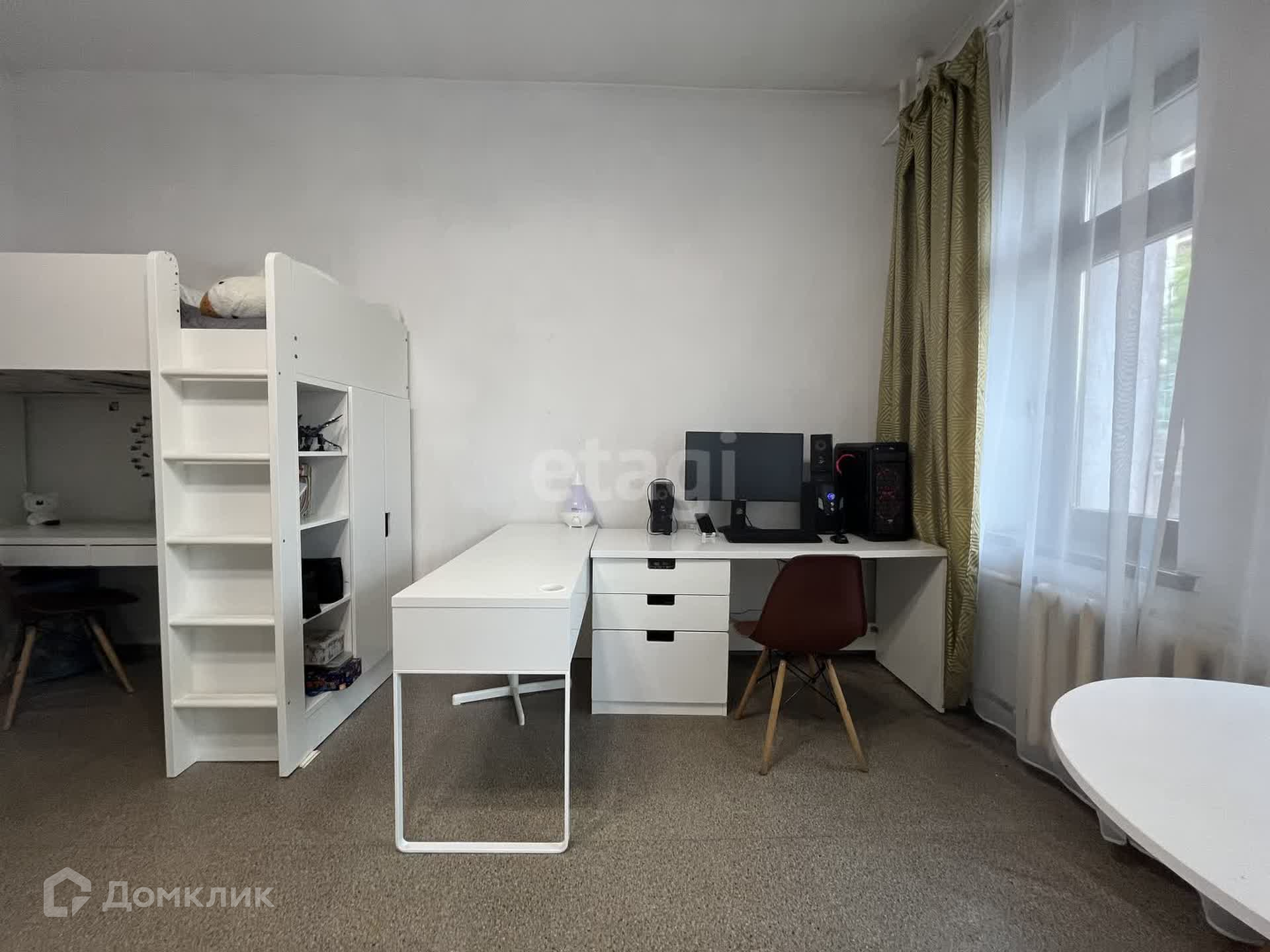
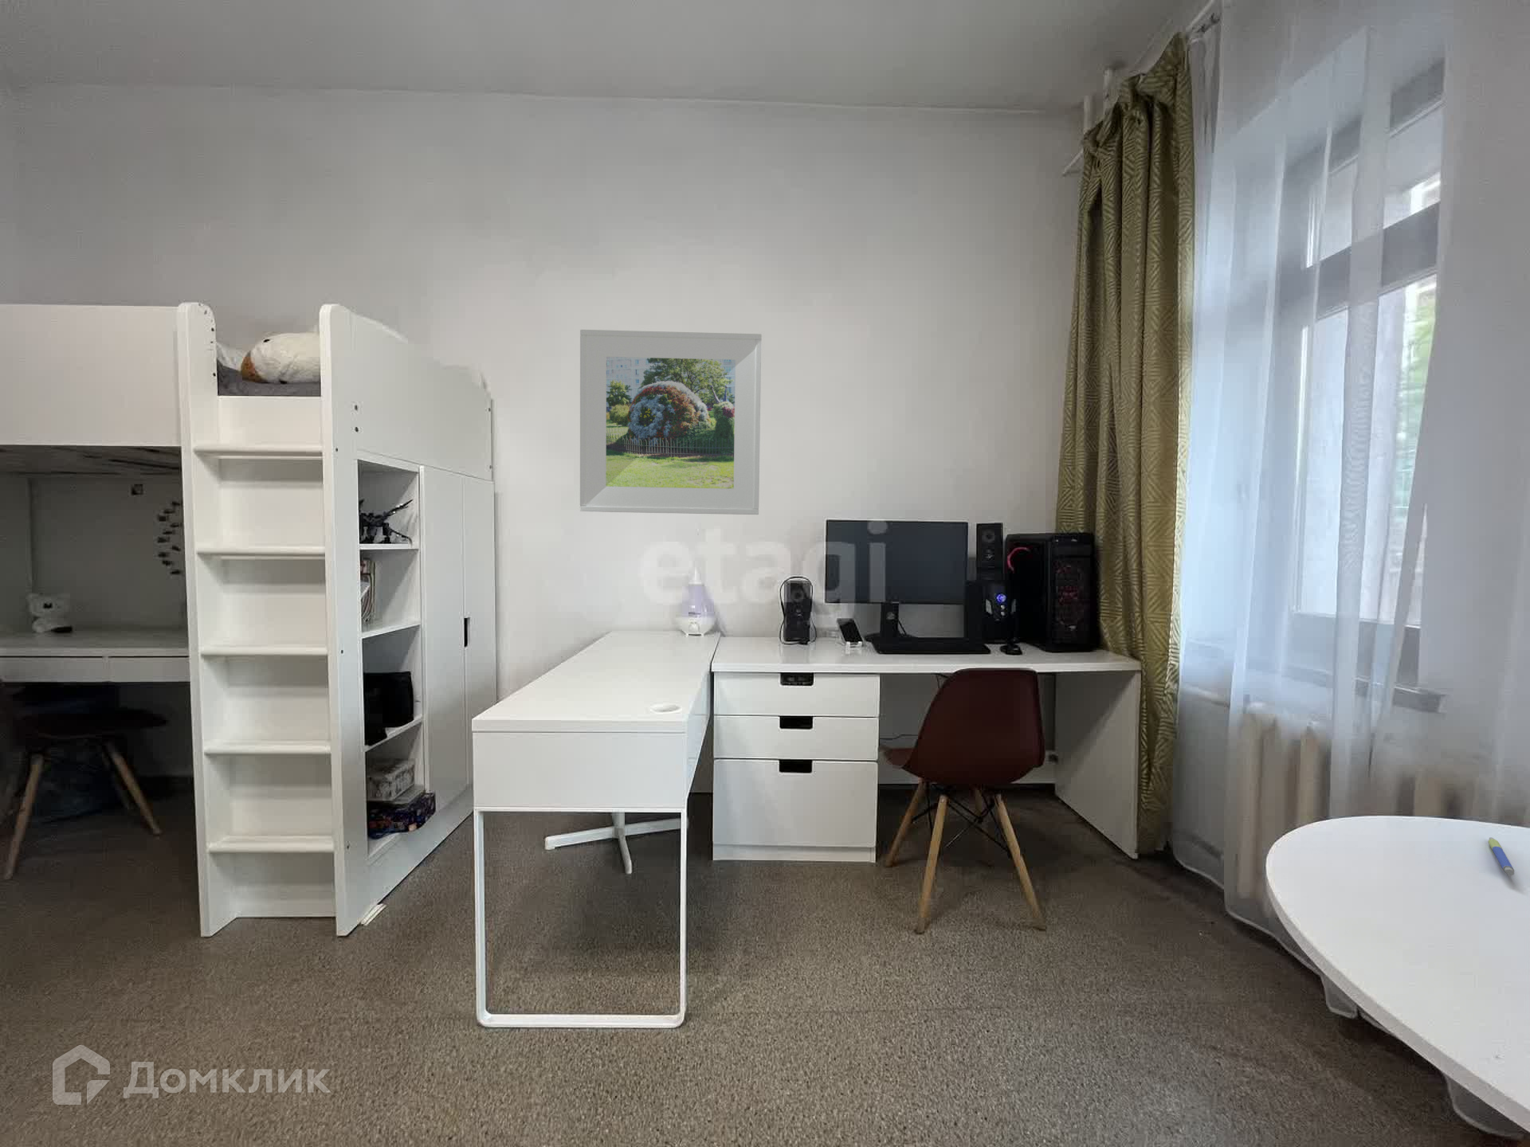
+ pen (1500, 854)
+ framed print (670, 423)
